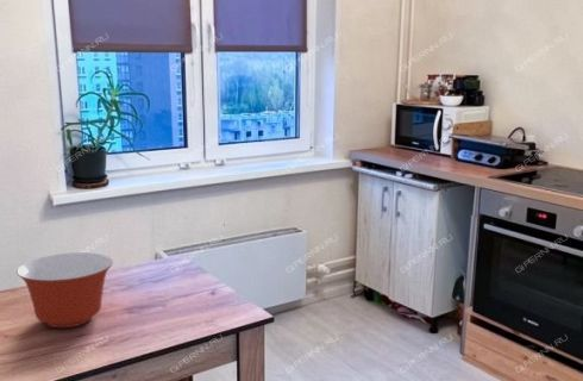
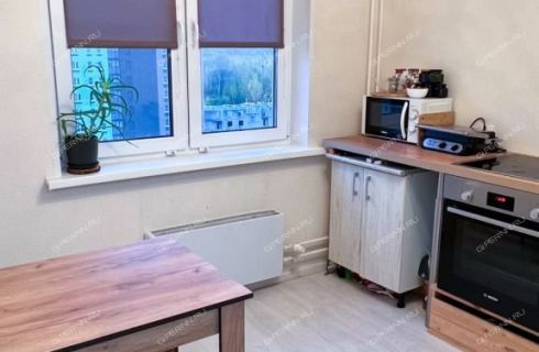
- mixing bowl (67, 292)
